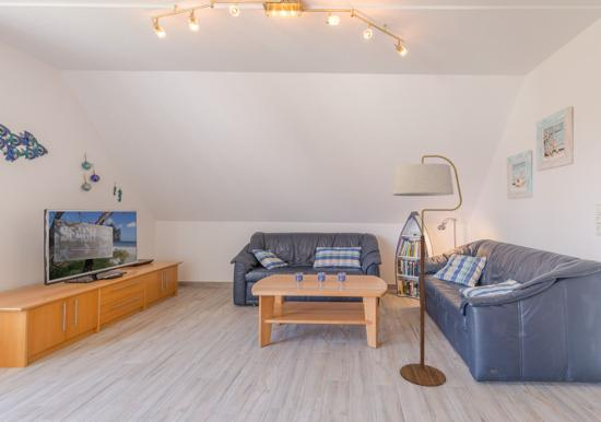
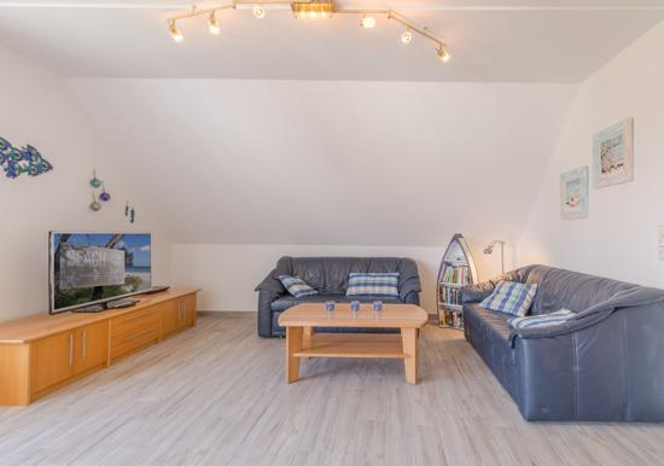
- floor lamp (423, 265)
